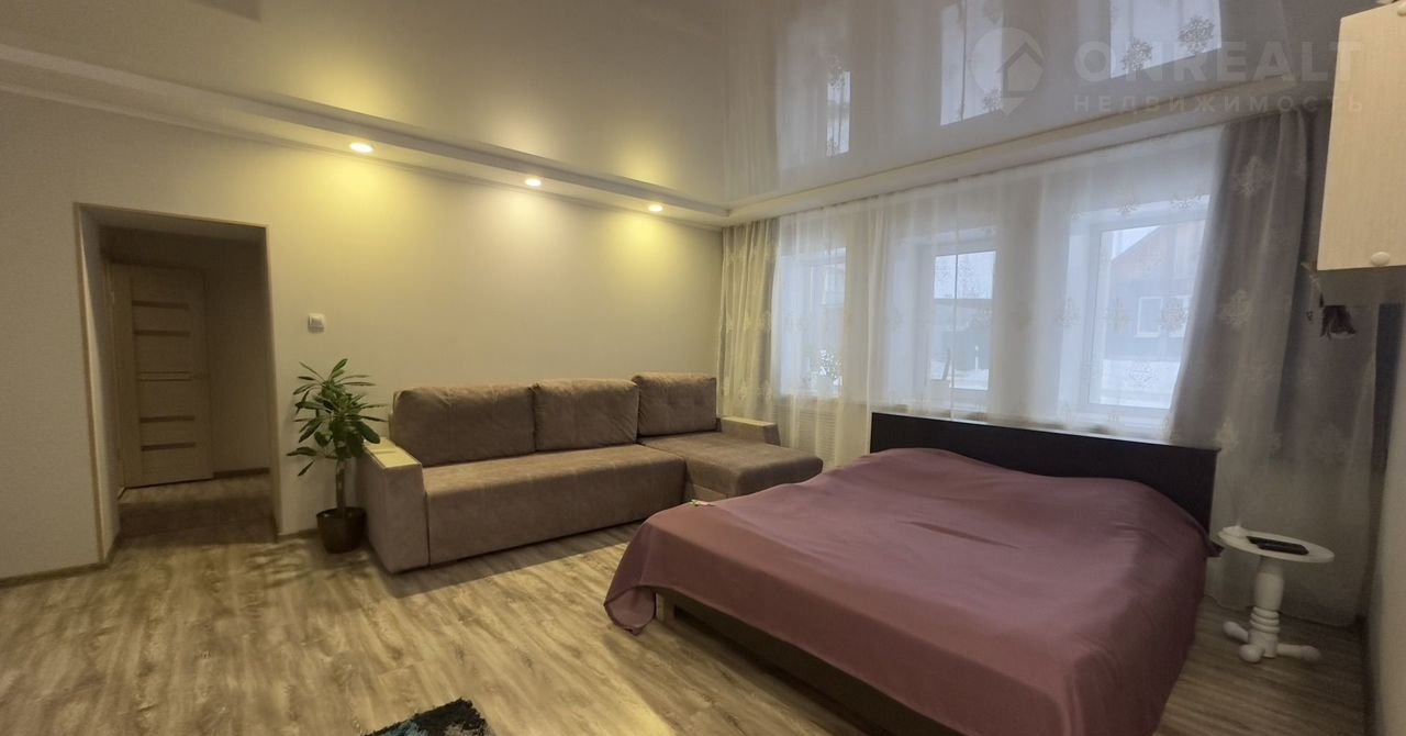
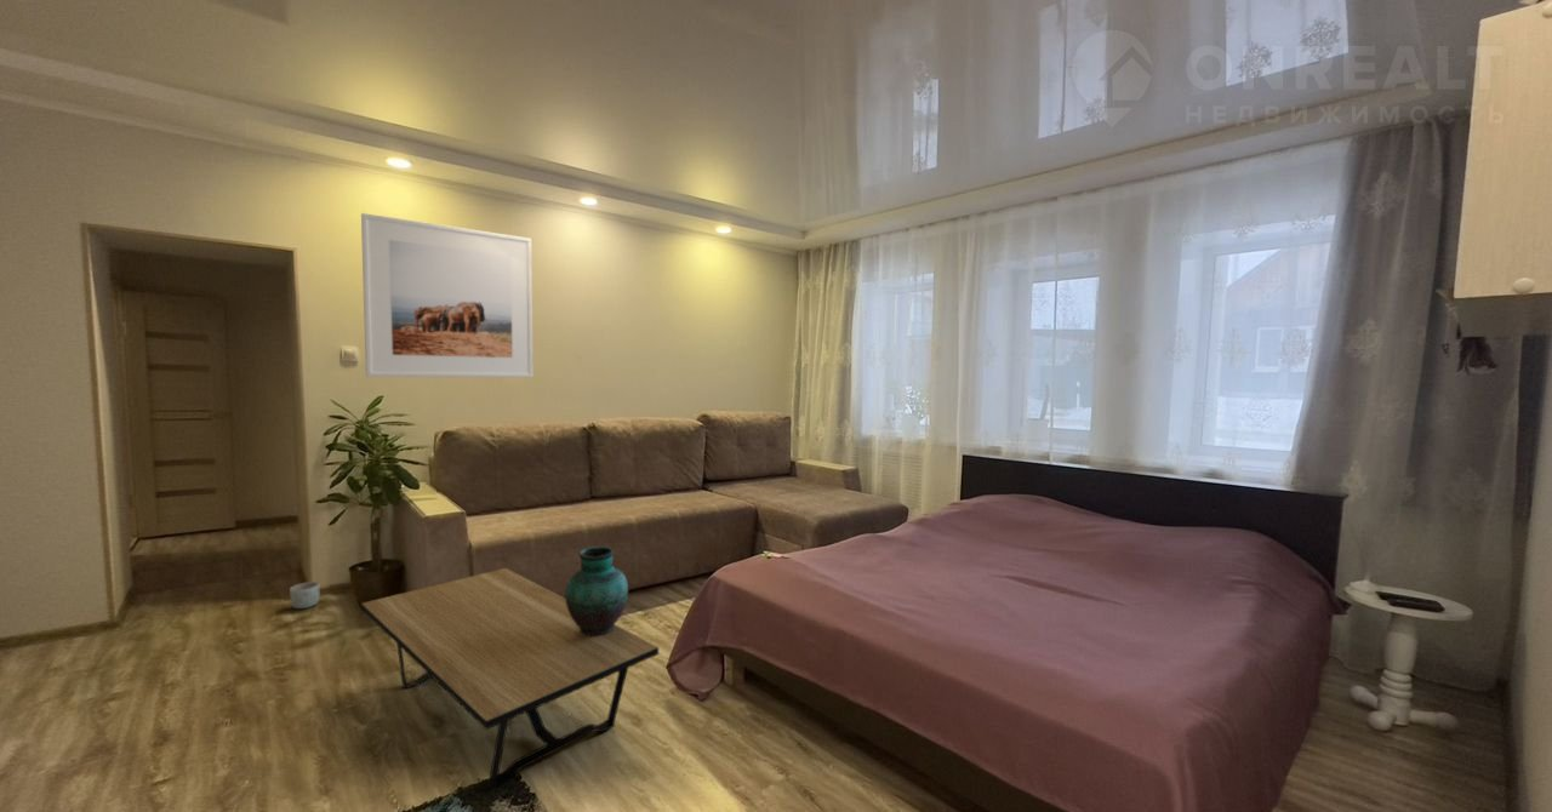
+ planter (304, 595)
+ coffee table (498, 665)
+ vase (597, 591)
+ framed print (453, 302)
